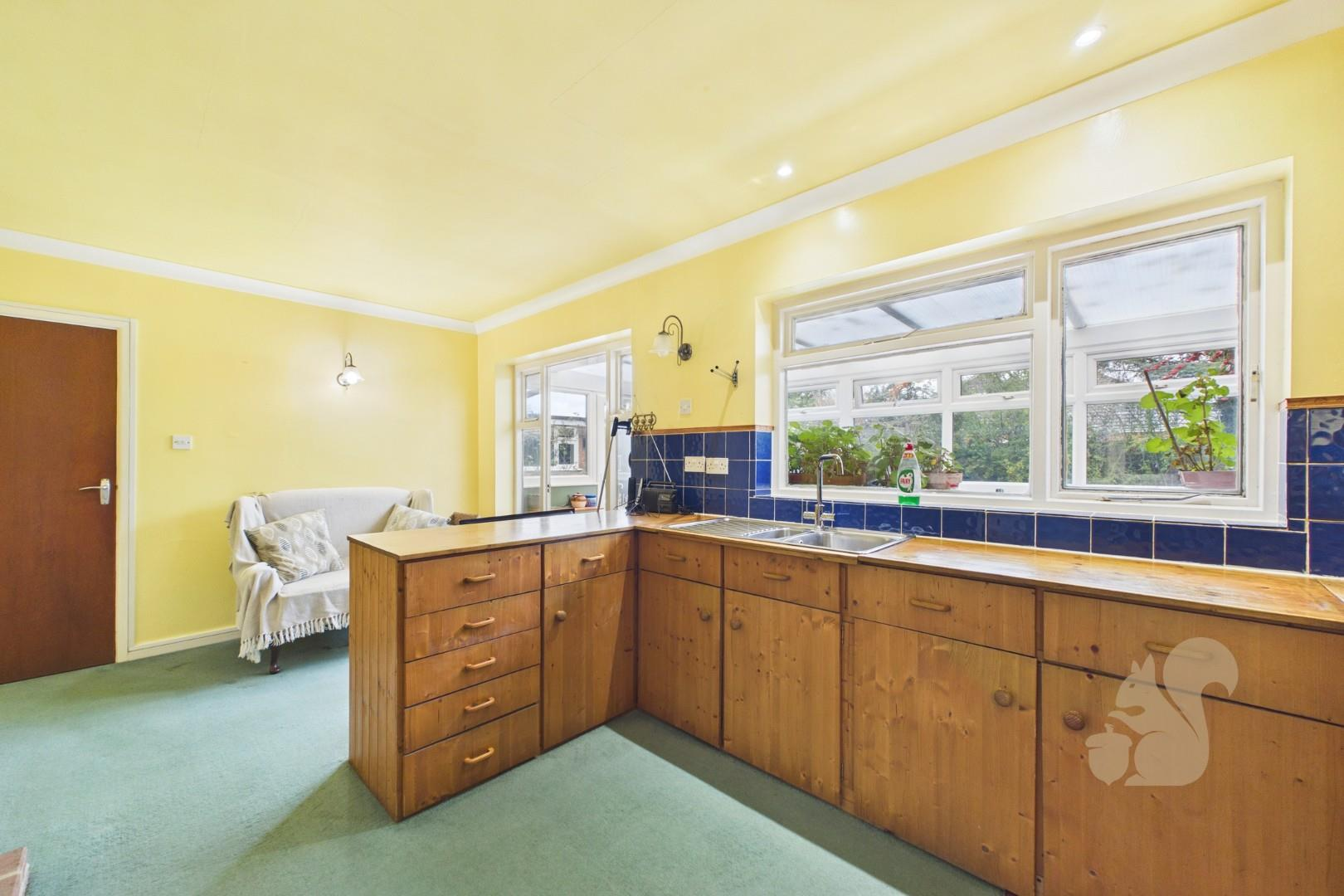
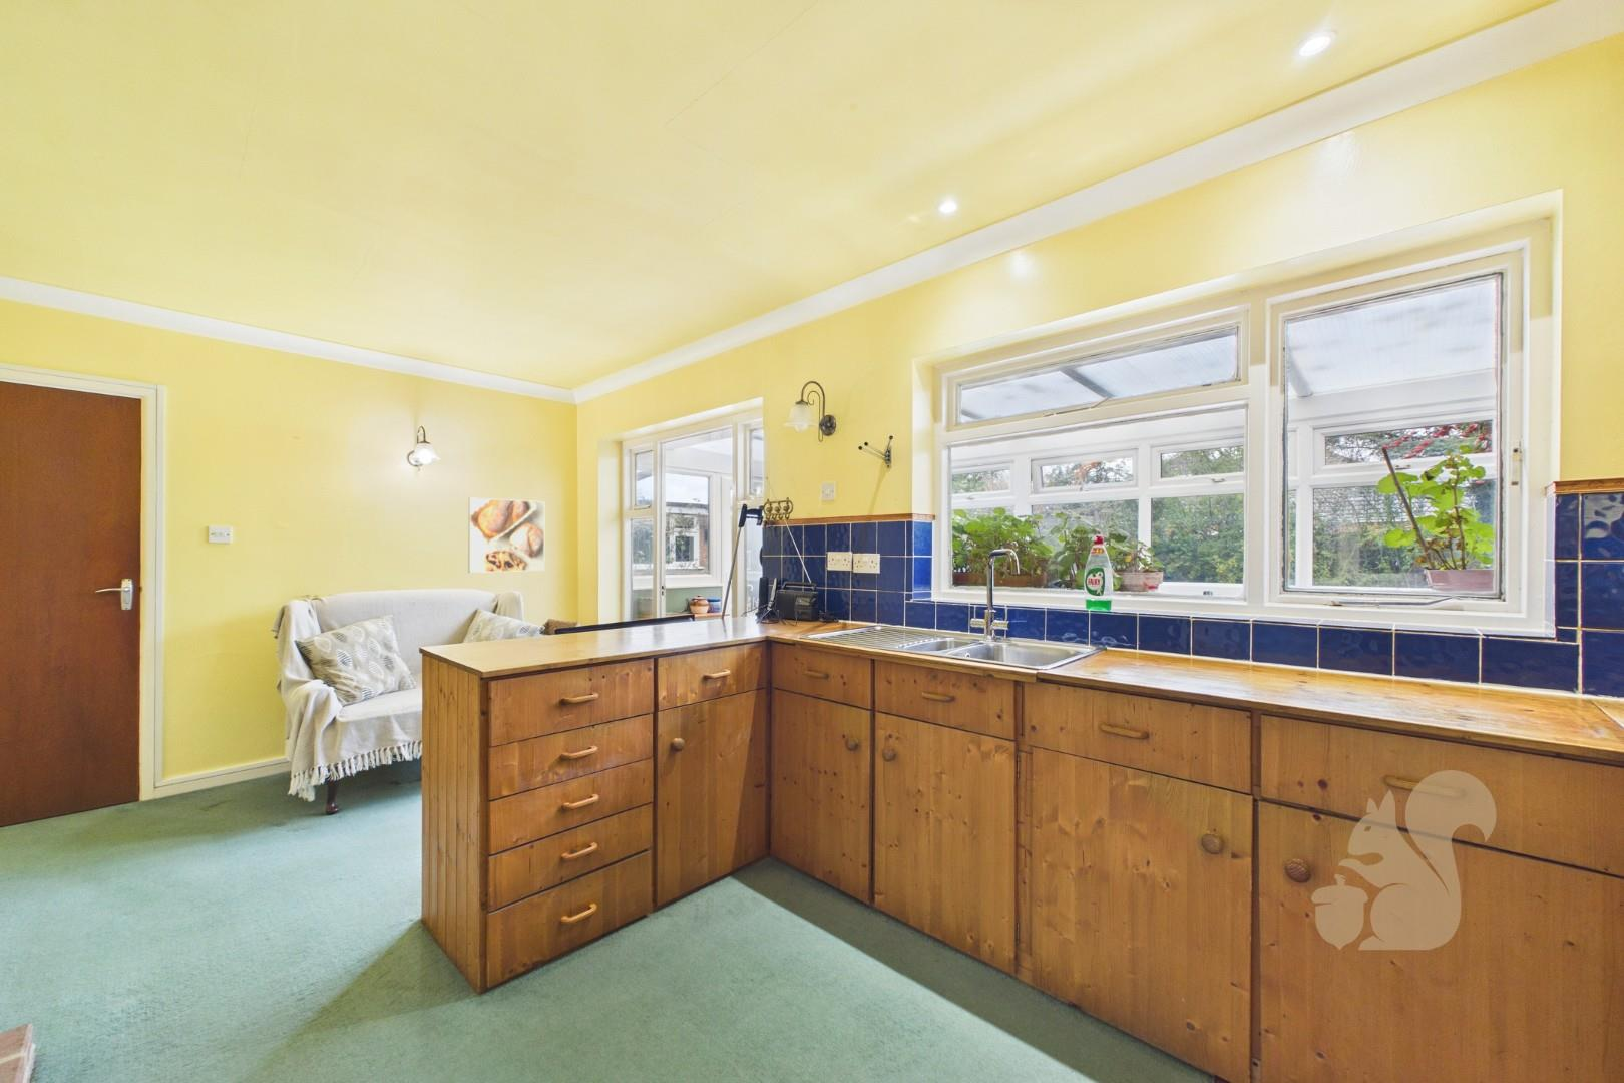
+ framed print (507, 535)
